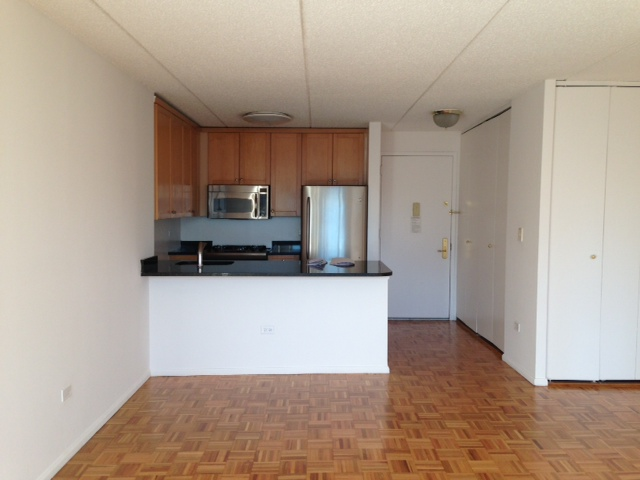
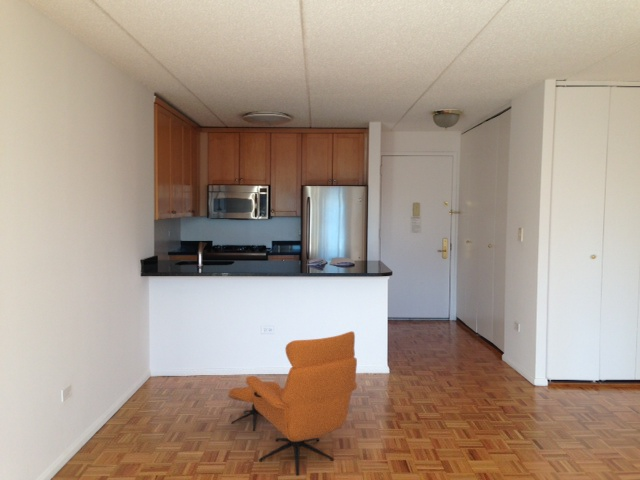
+ armchair (286, 381)
